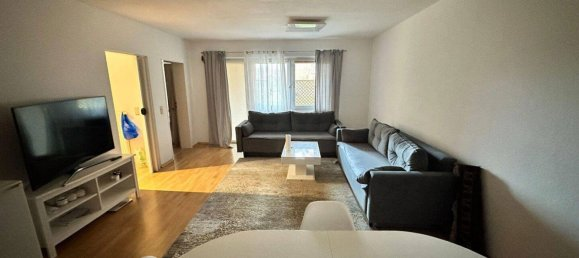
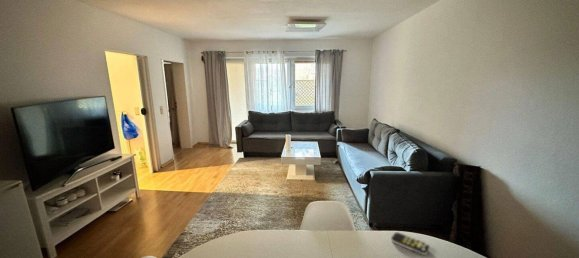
+ remote control (409, 242)
